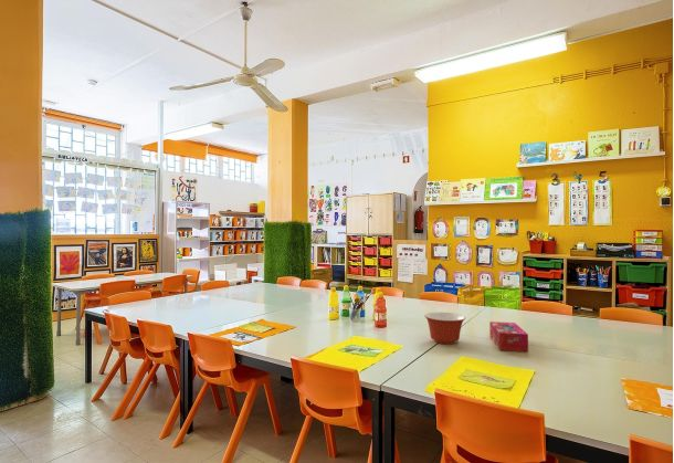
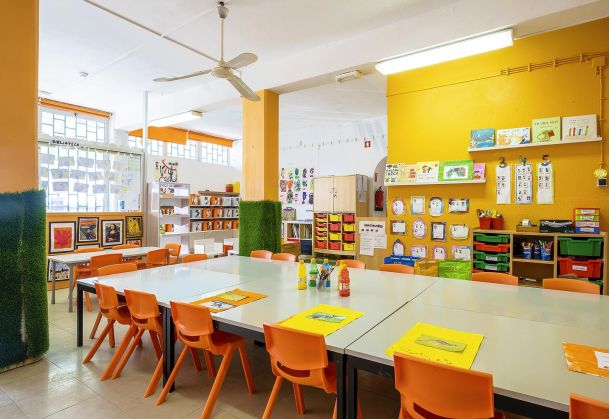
- mixing bowl (444, 328)
- tissue box (507, 335)
